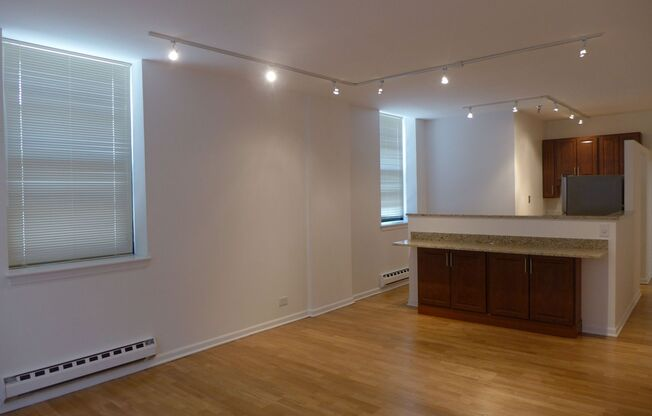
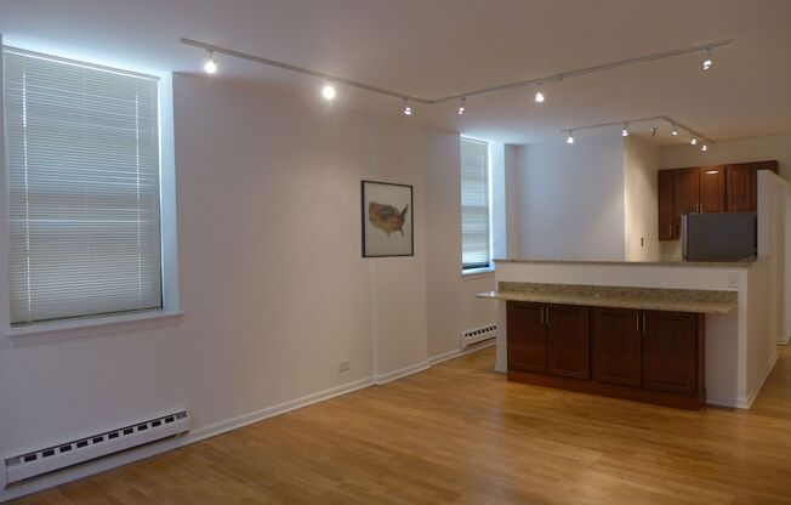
+ wall art (388, 220)
